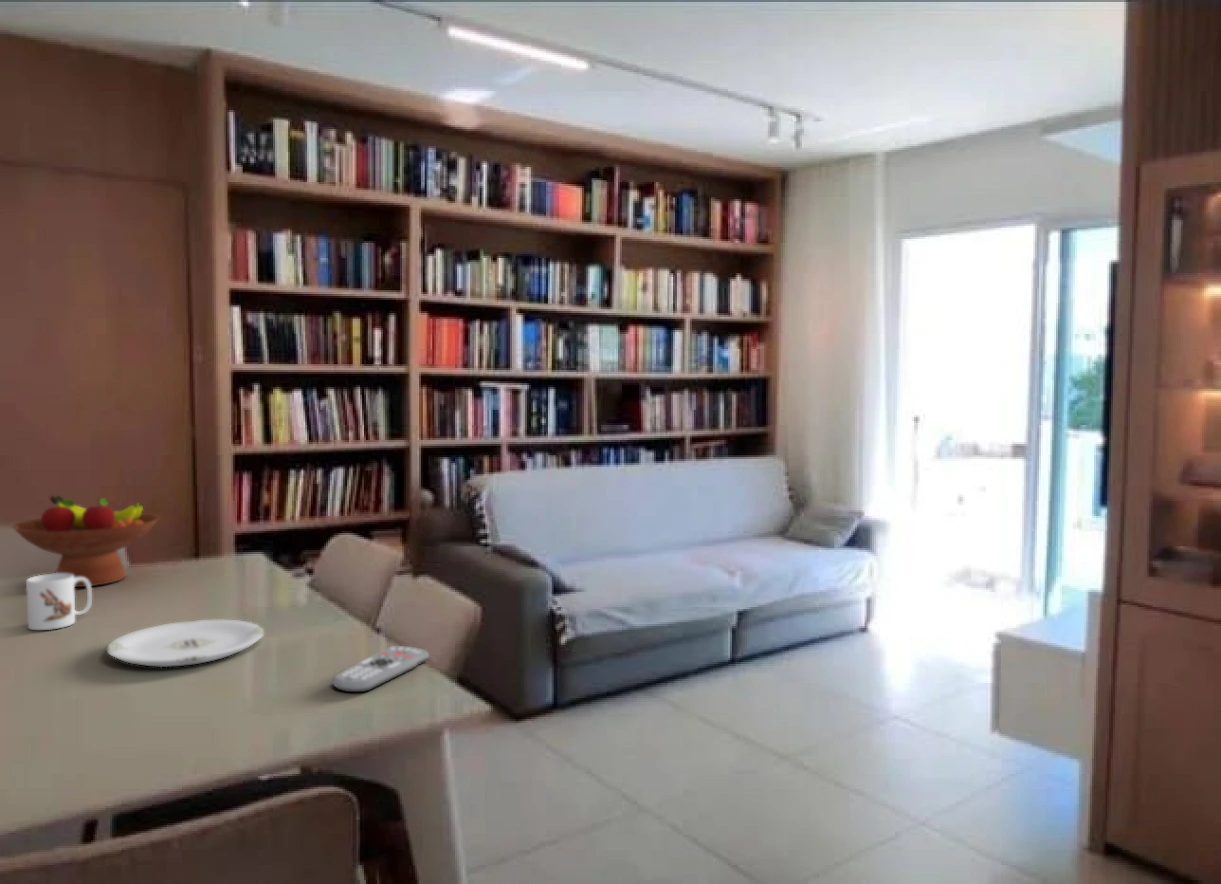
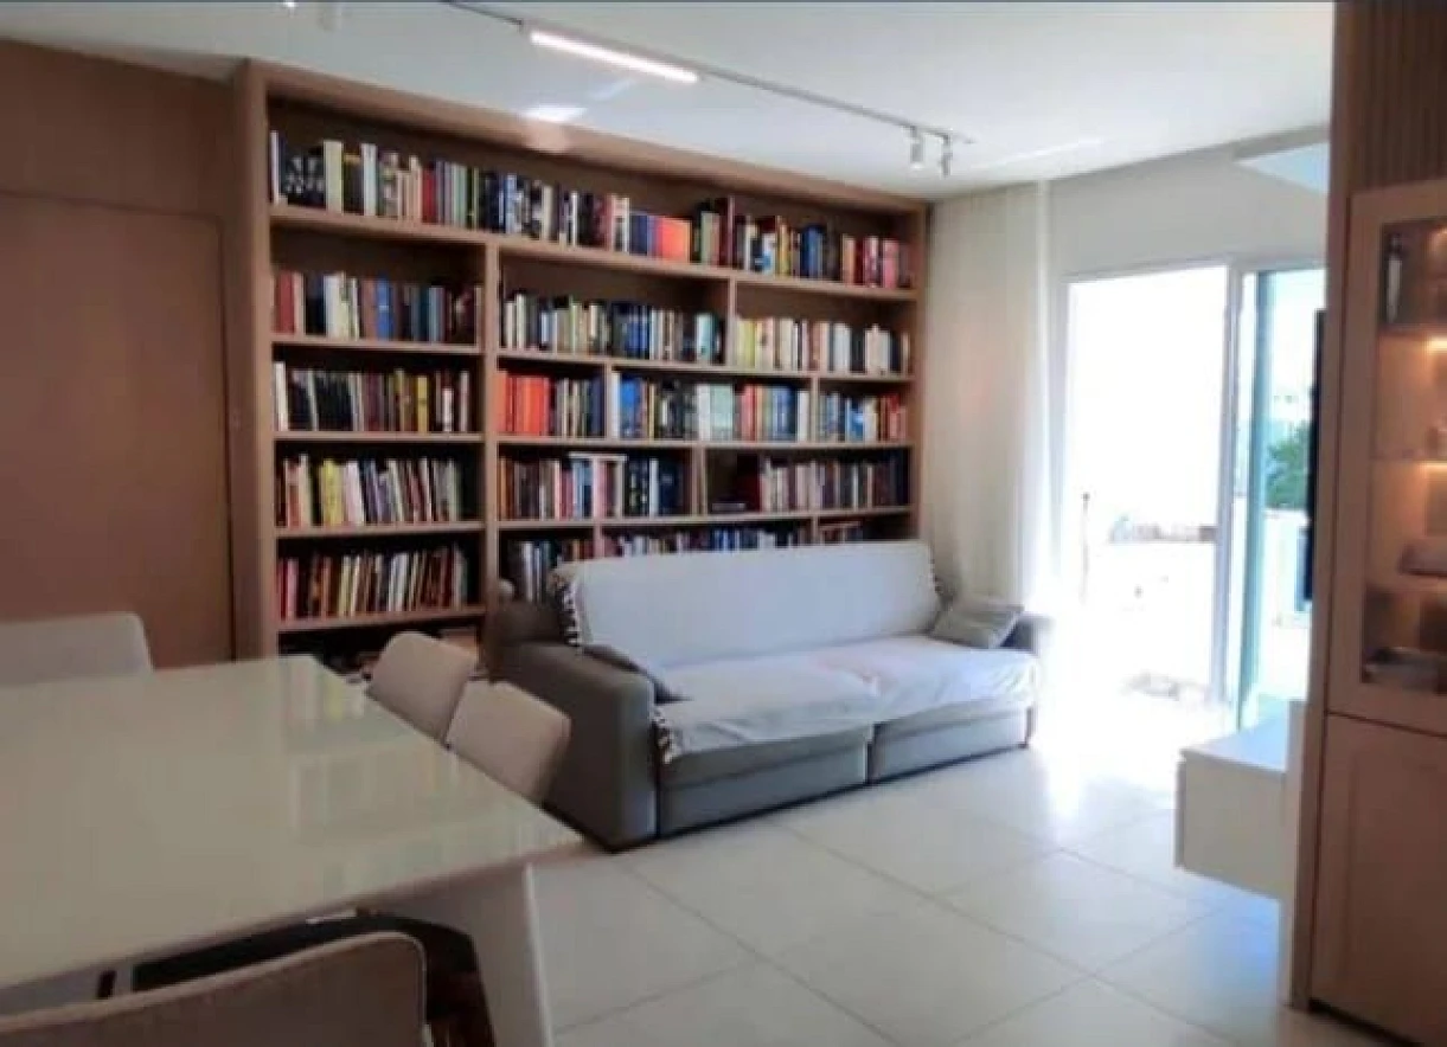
- remote control (380, 668)
- fruit bowl (89, 539)
- mug (60, 599)
- plate (188, 644)
